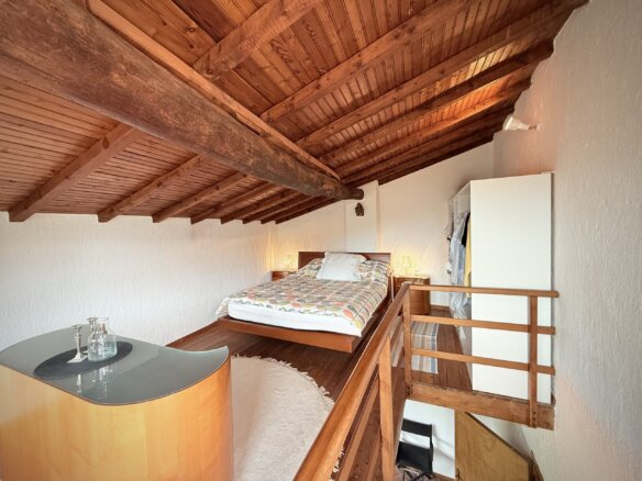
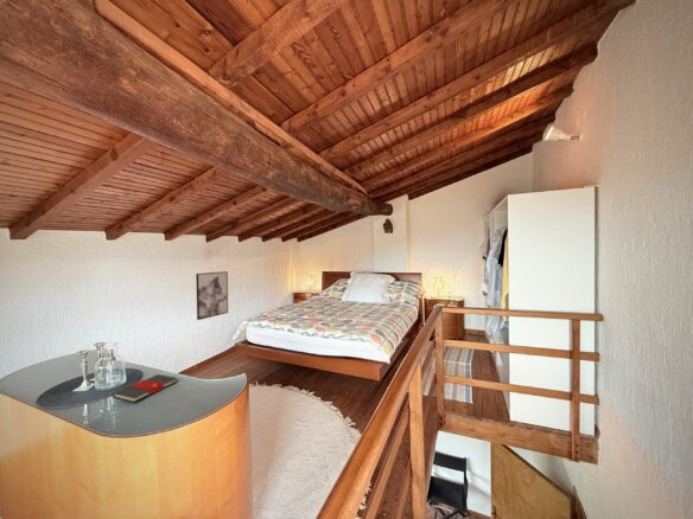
+ book (146, 386)
+ wall art (212, 294)
